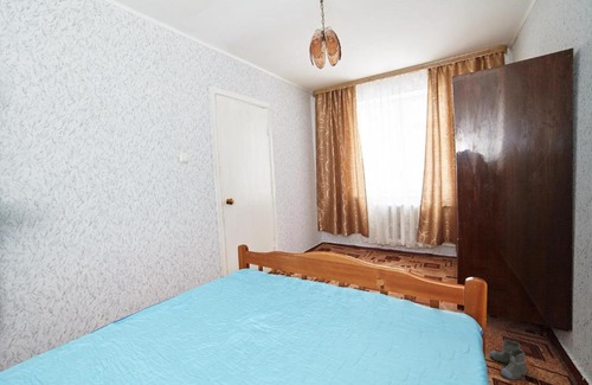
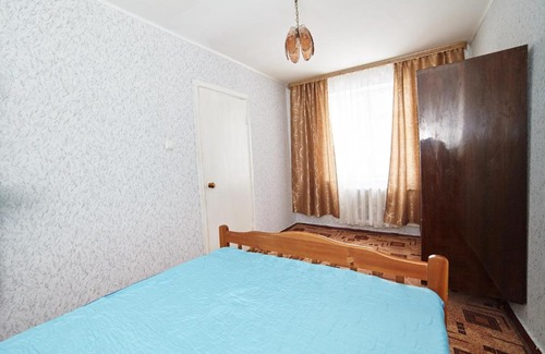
- boots (508, 355)
